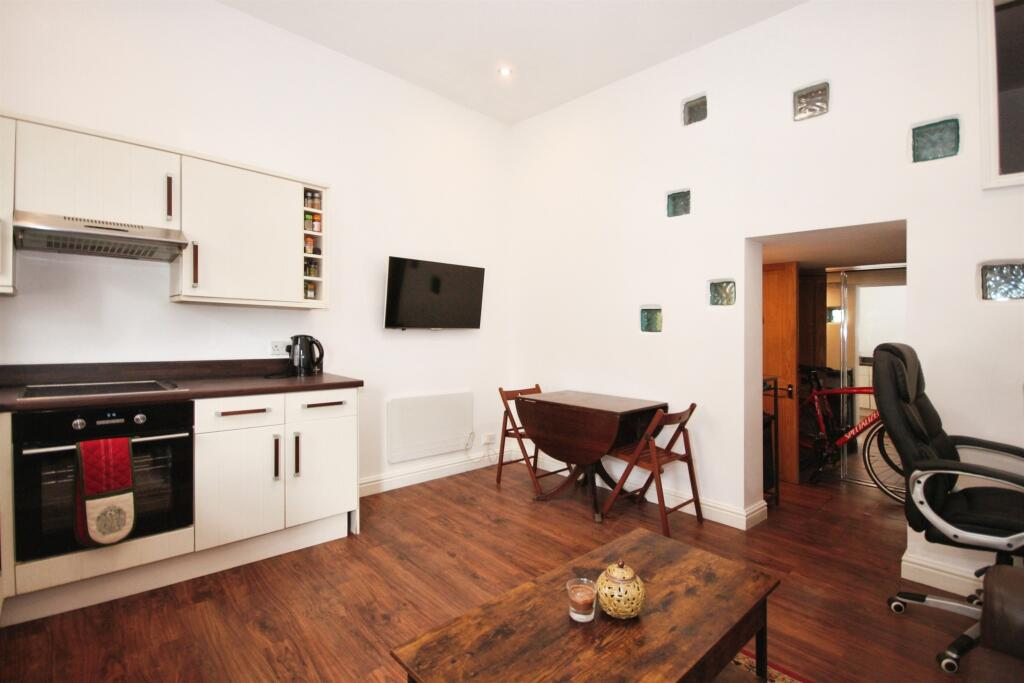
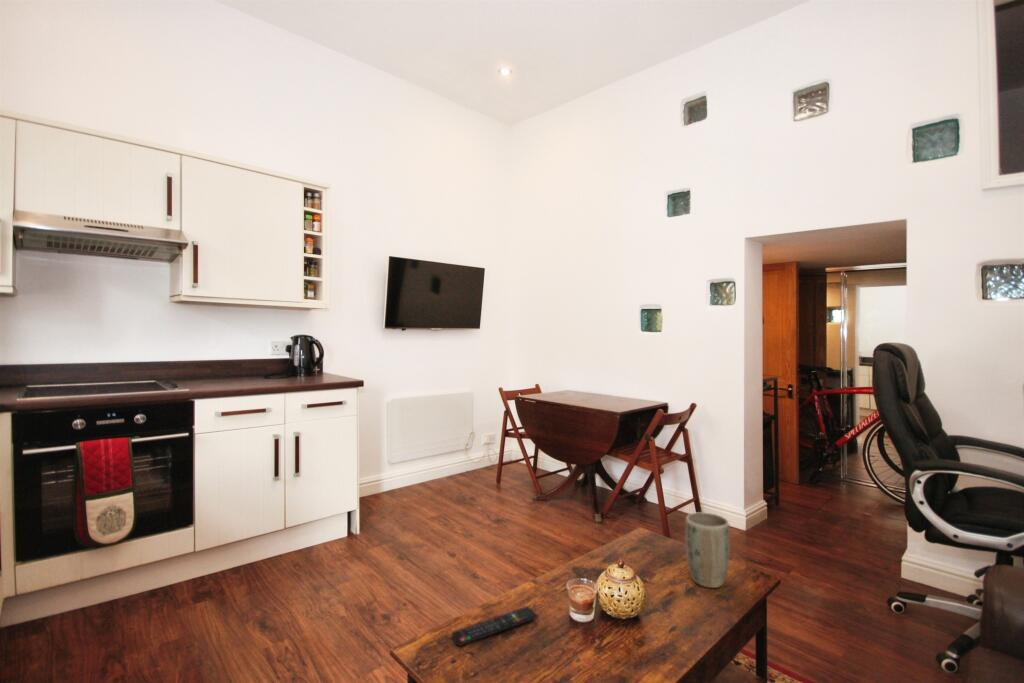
+ remote control (495, 626)
+ plant pot (707, 549)
